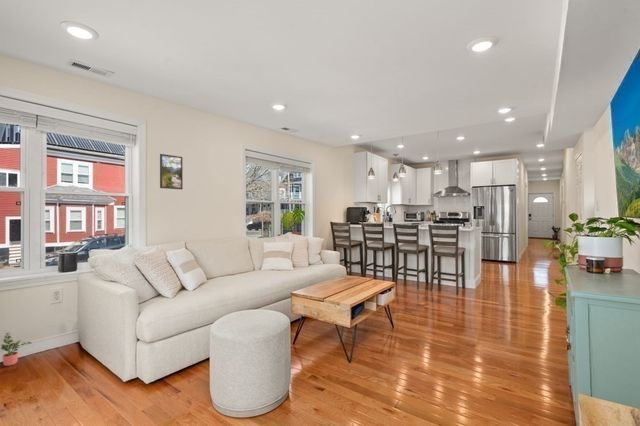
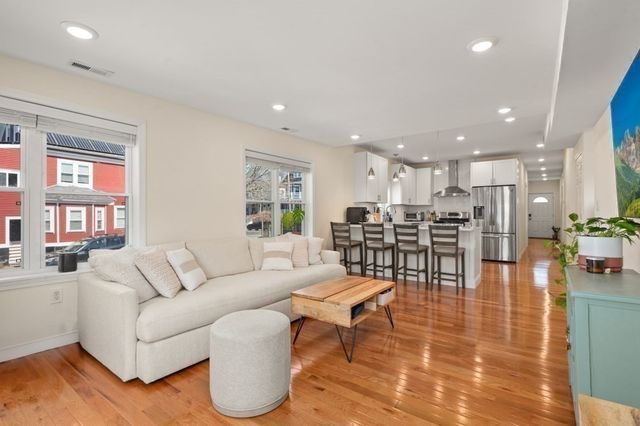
- potted plant (16, 348)
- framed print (171, 172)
